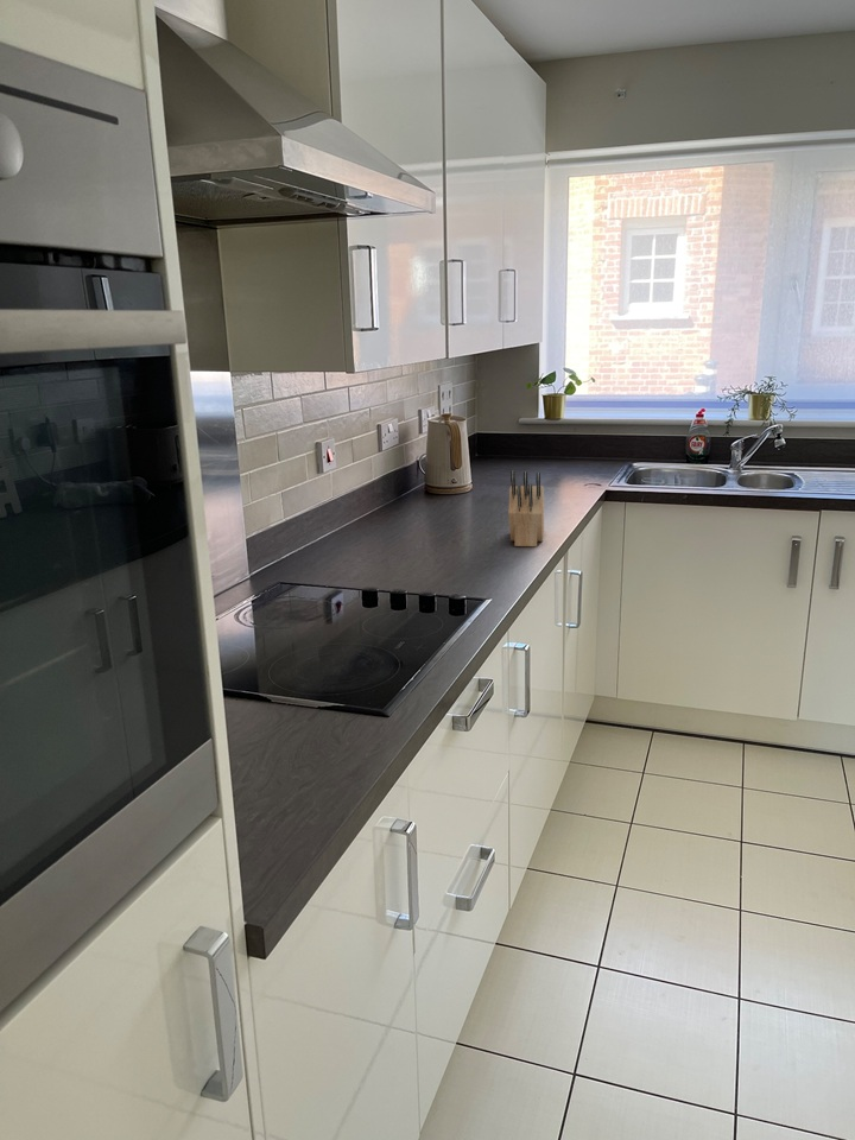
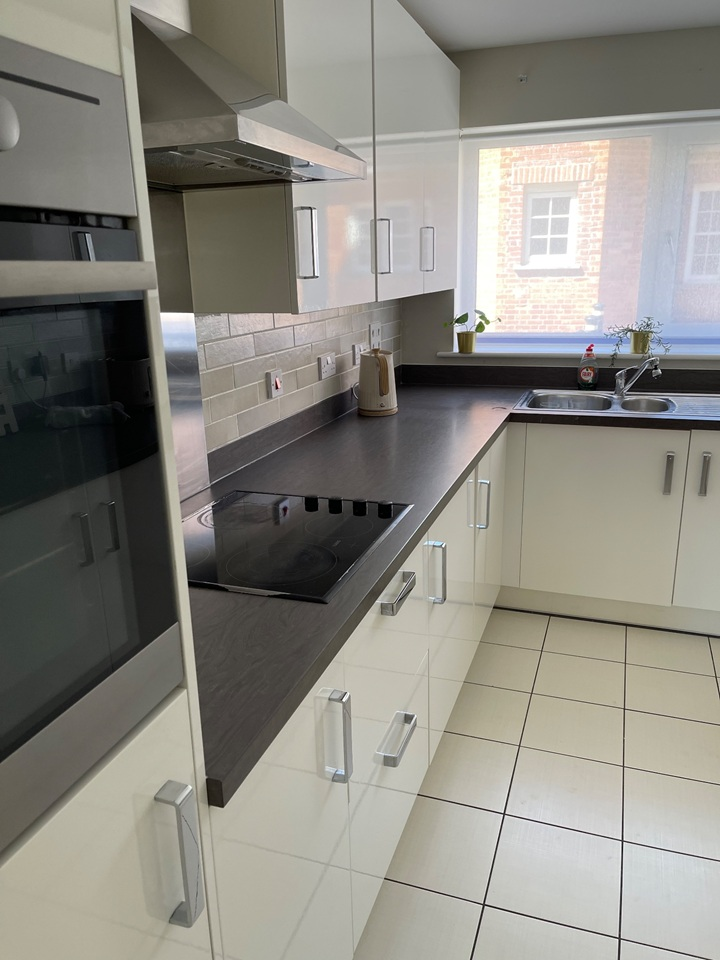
- knife block (526, 502)
